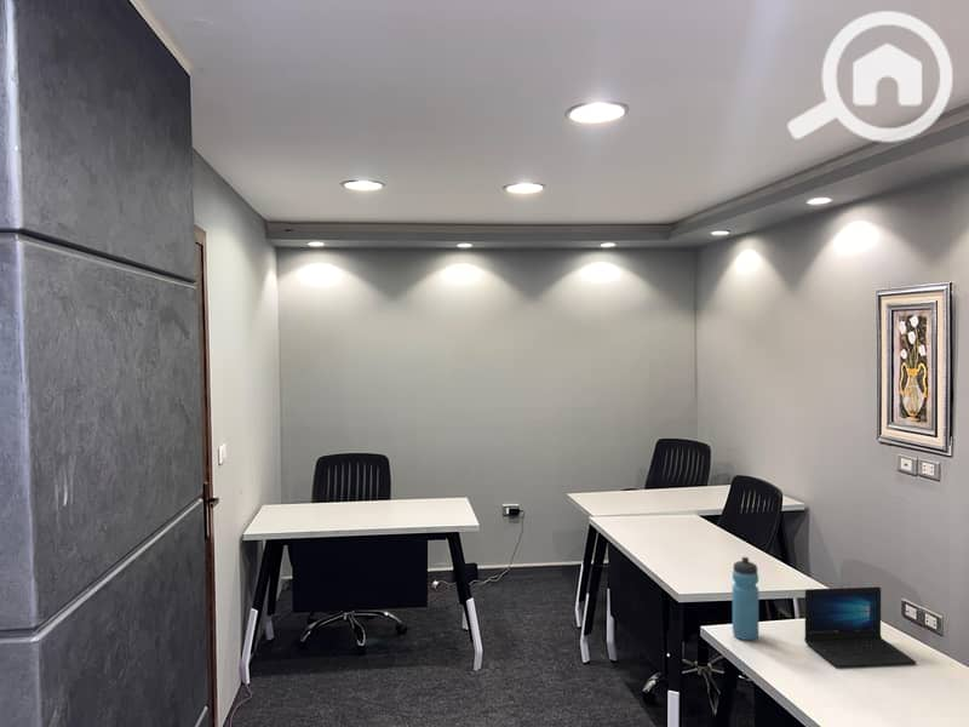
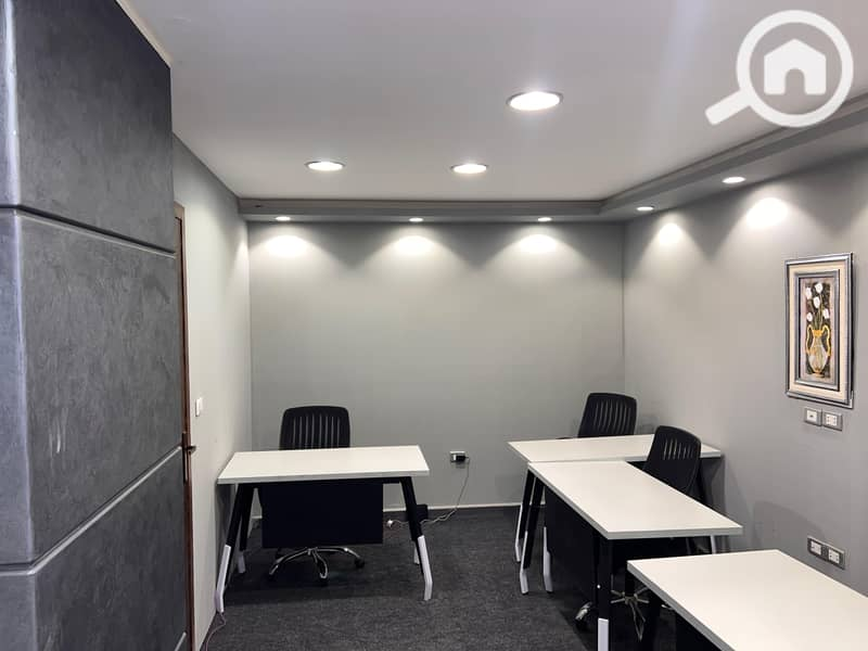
- water bottle (745, 596)
- laptop (858, 625)
